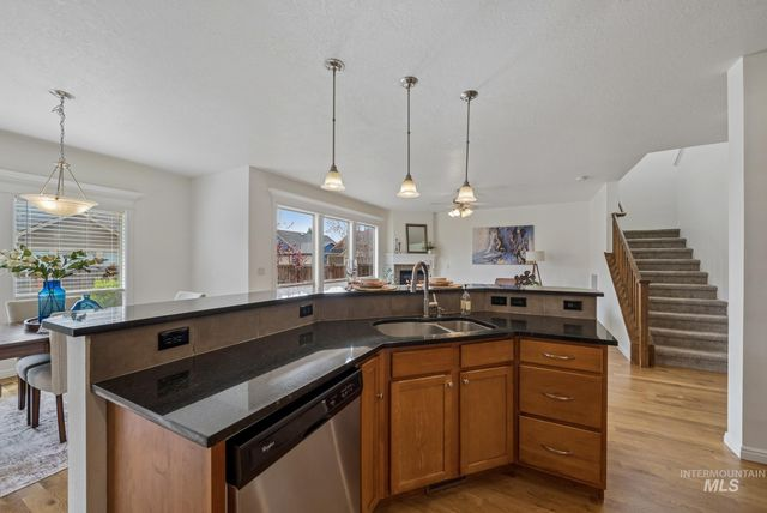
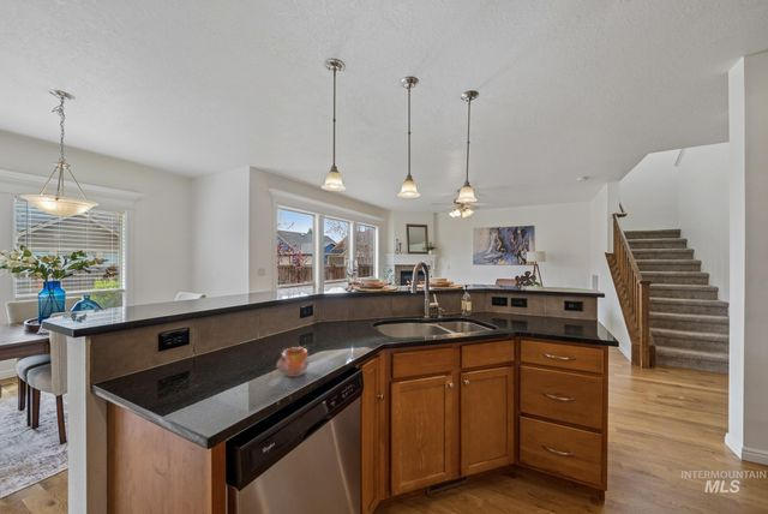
+ mug (292, 363)
